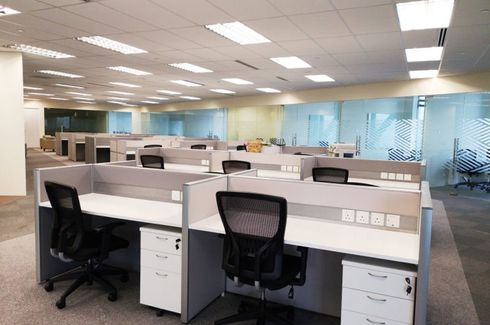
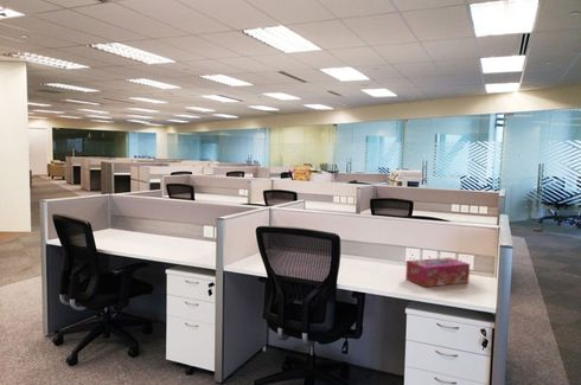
+ tissue box (436, 271)
